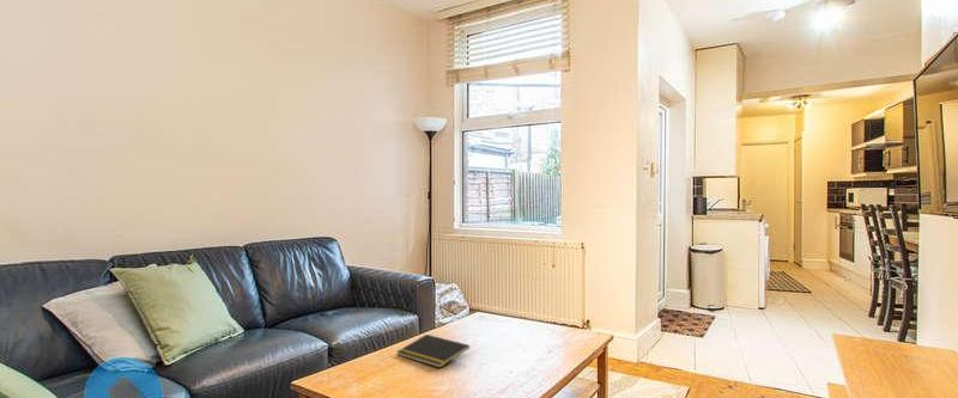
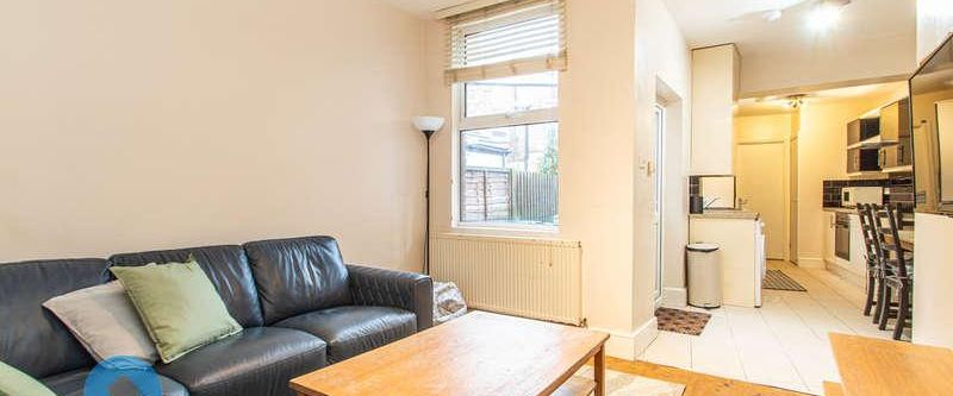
- notepad (432, 349)
